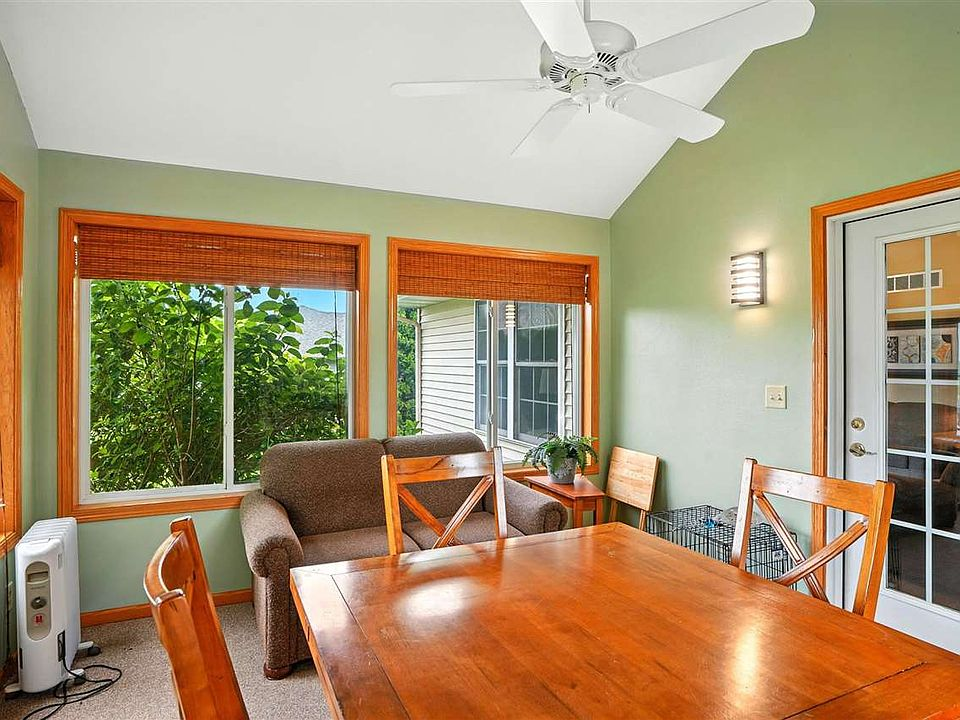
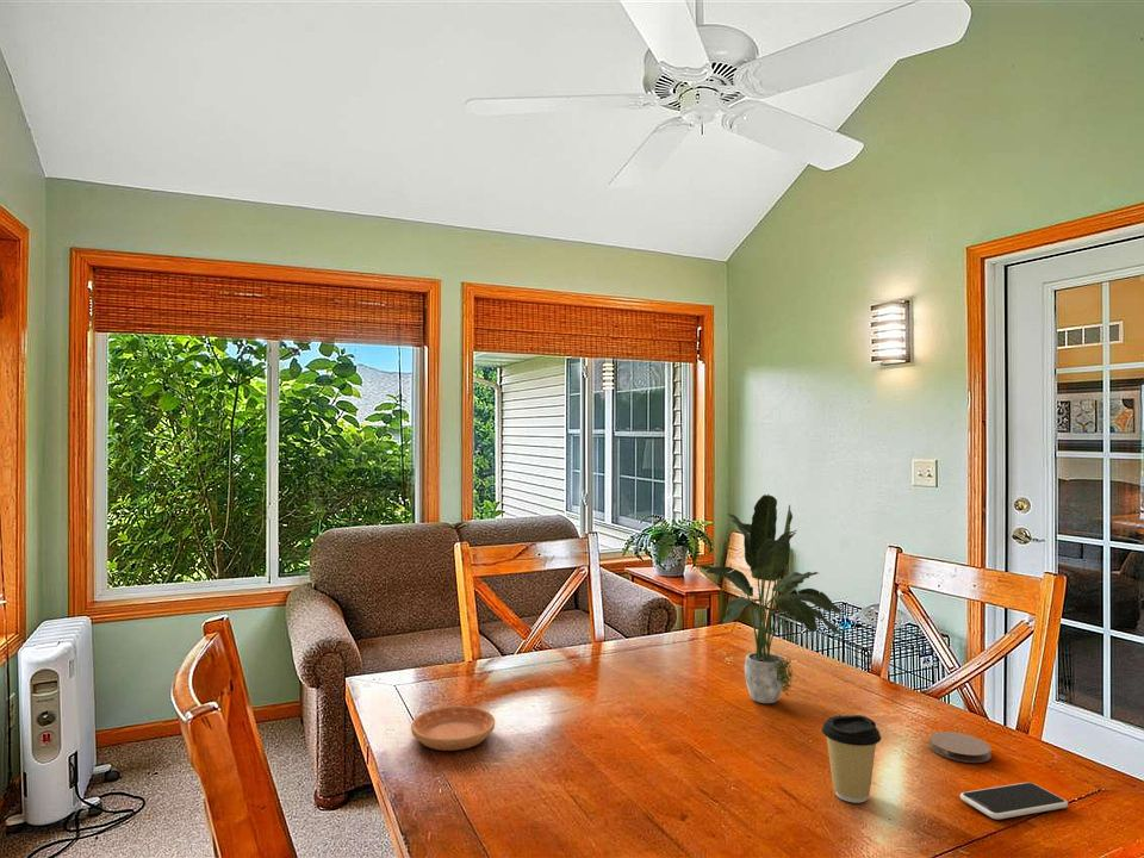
+ coaster (959, 746)
+ potted plant (771, 599)
+ smartphone (1013, 800)
+ coffee cup (851, 758)
+ saucer (453, 728)
